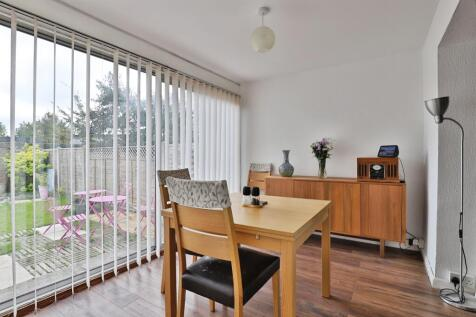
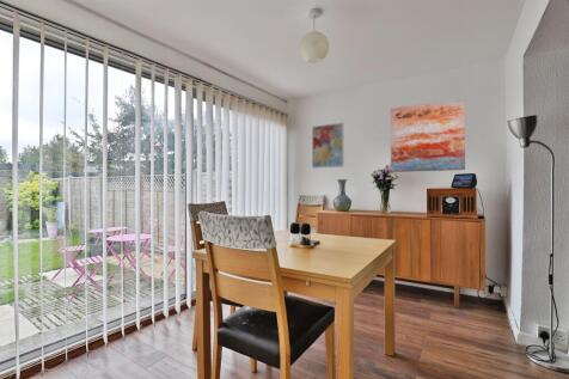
+ wall art (326, 146)
+ wall art (426, 137)
